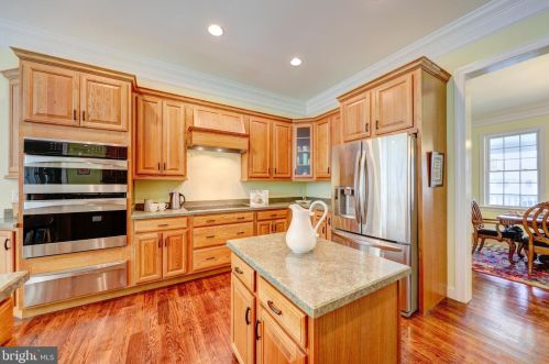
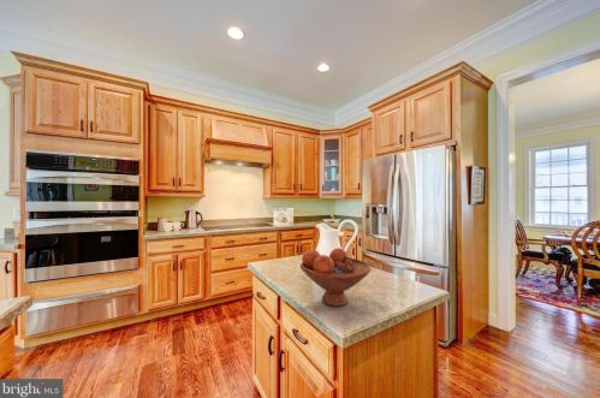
+ fruit bowl (334, 275)
